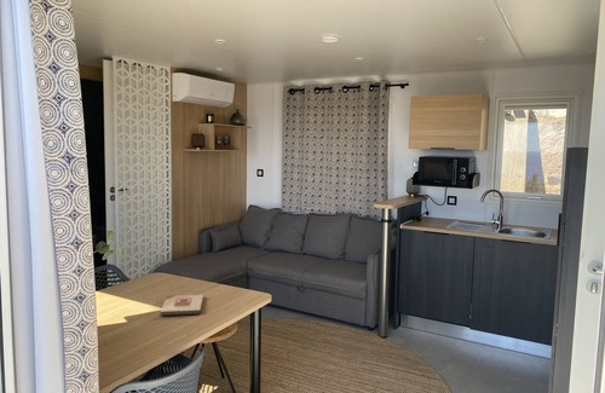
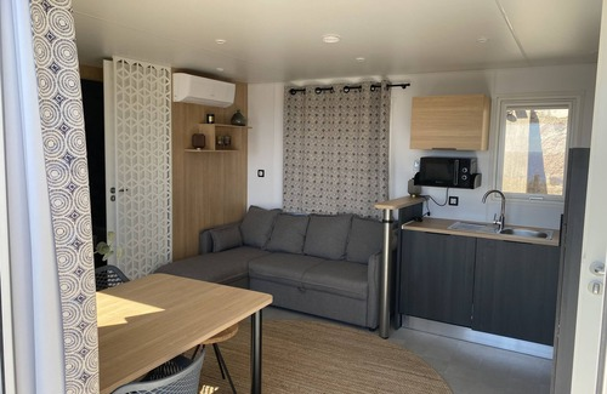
- wooden plaque (183, 304)
